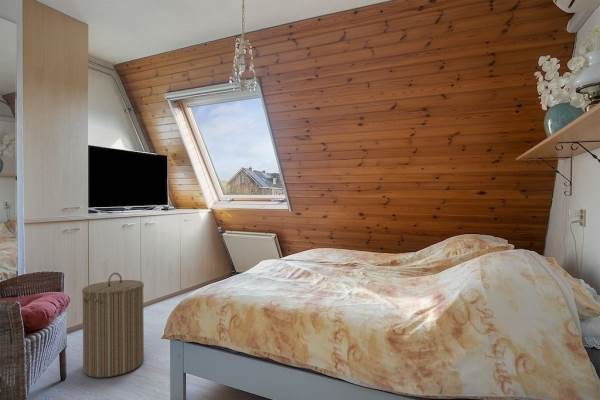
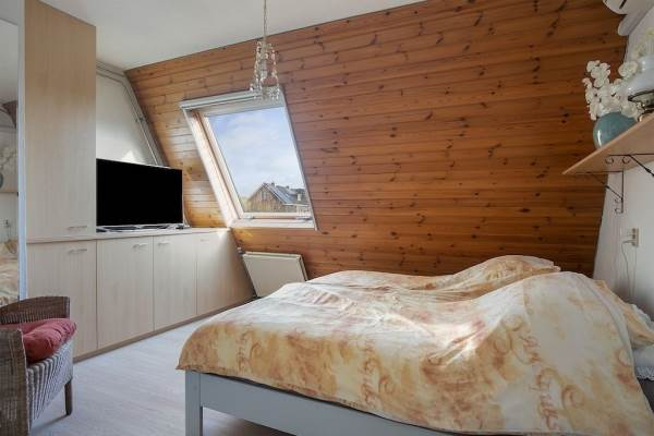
- laundry hamper (114, 319)
